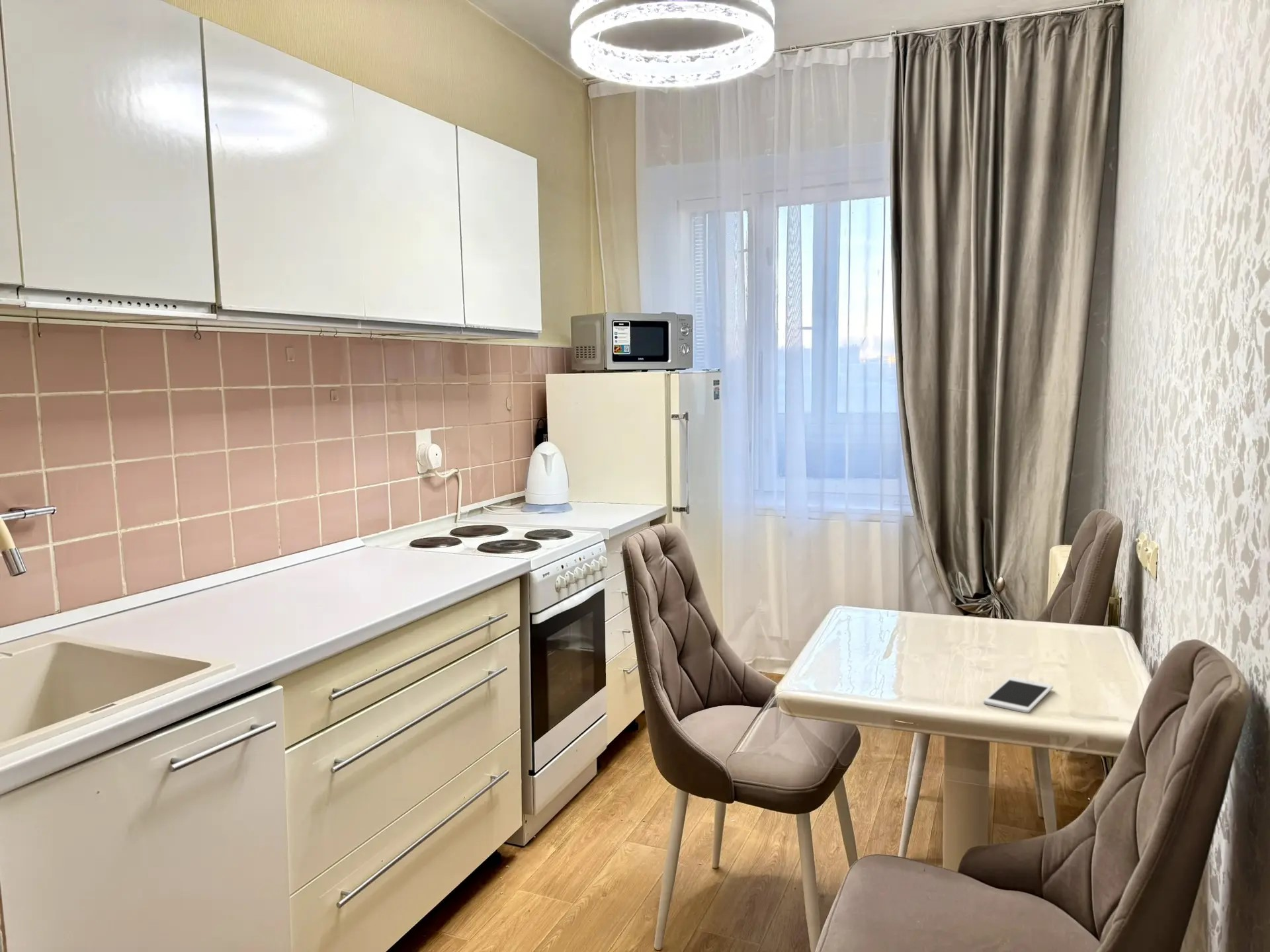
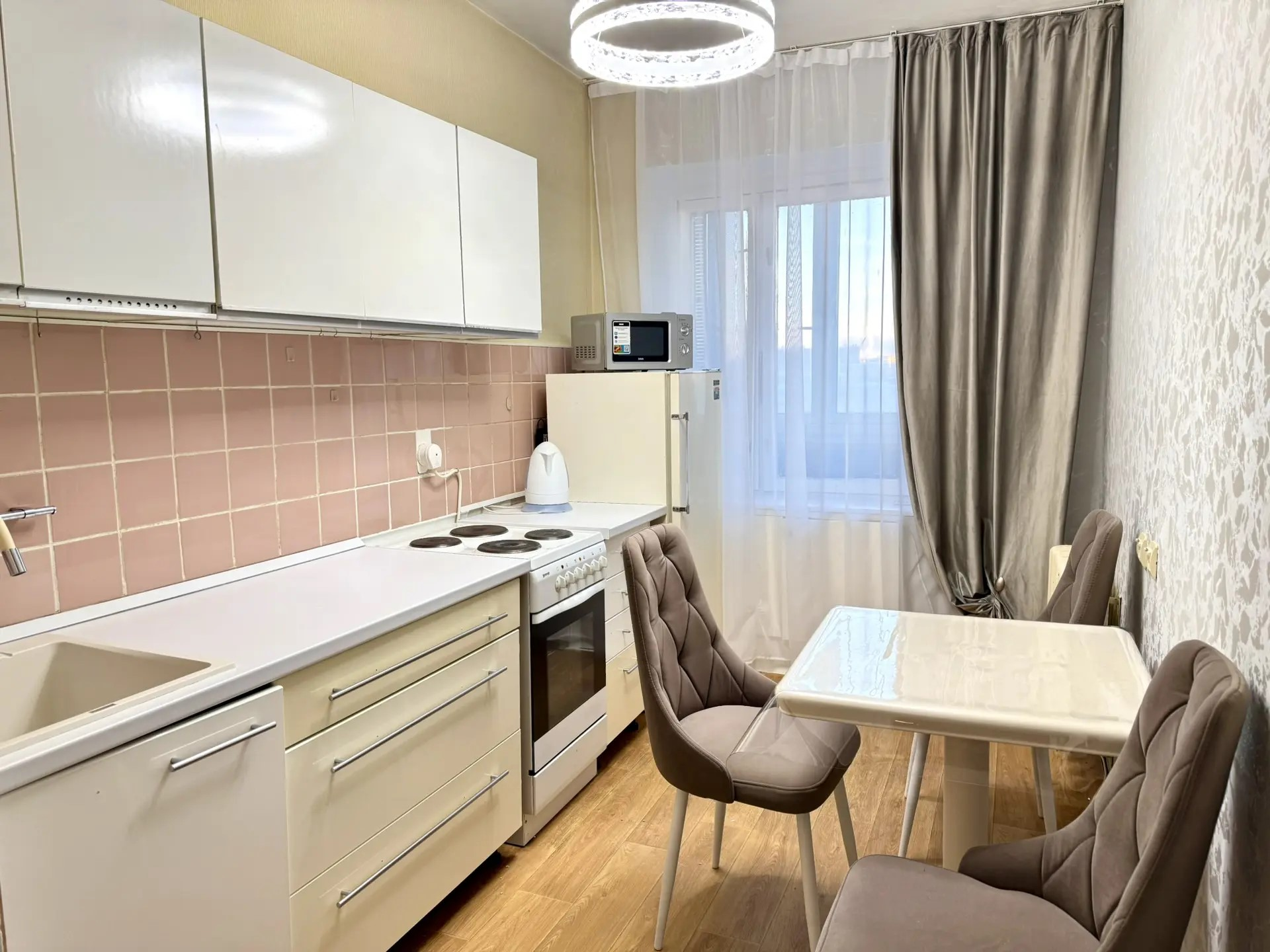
- cell phone (1019, 694)
